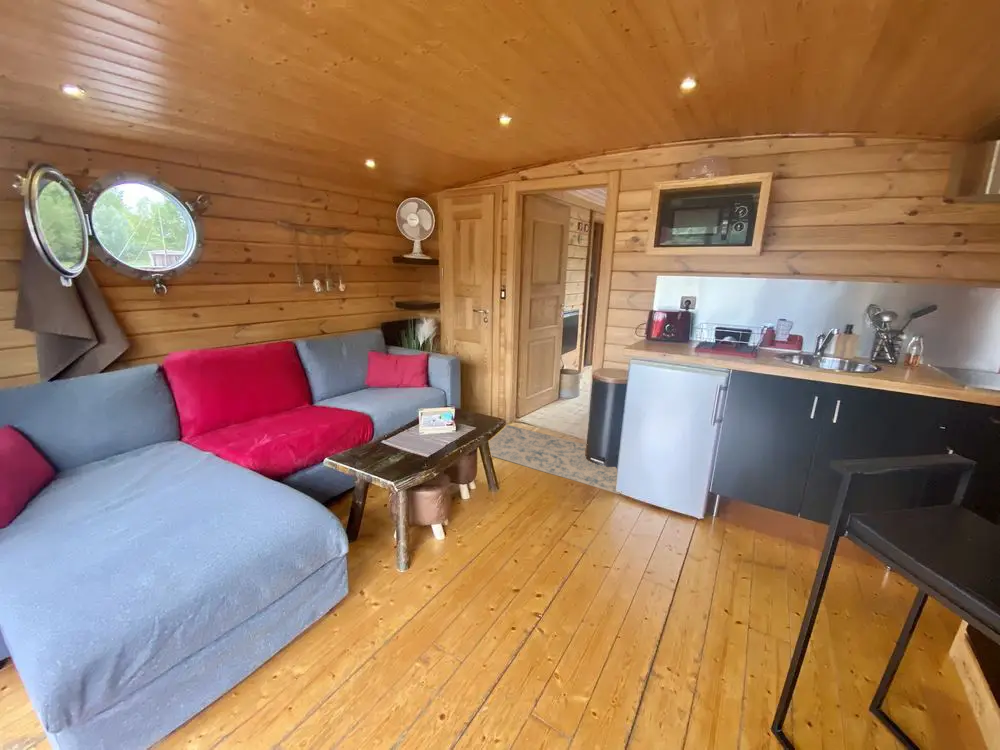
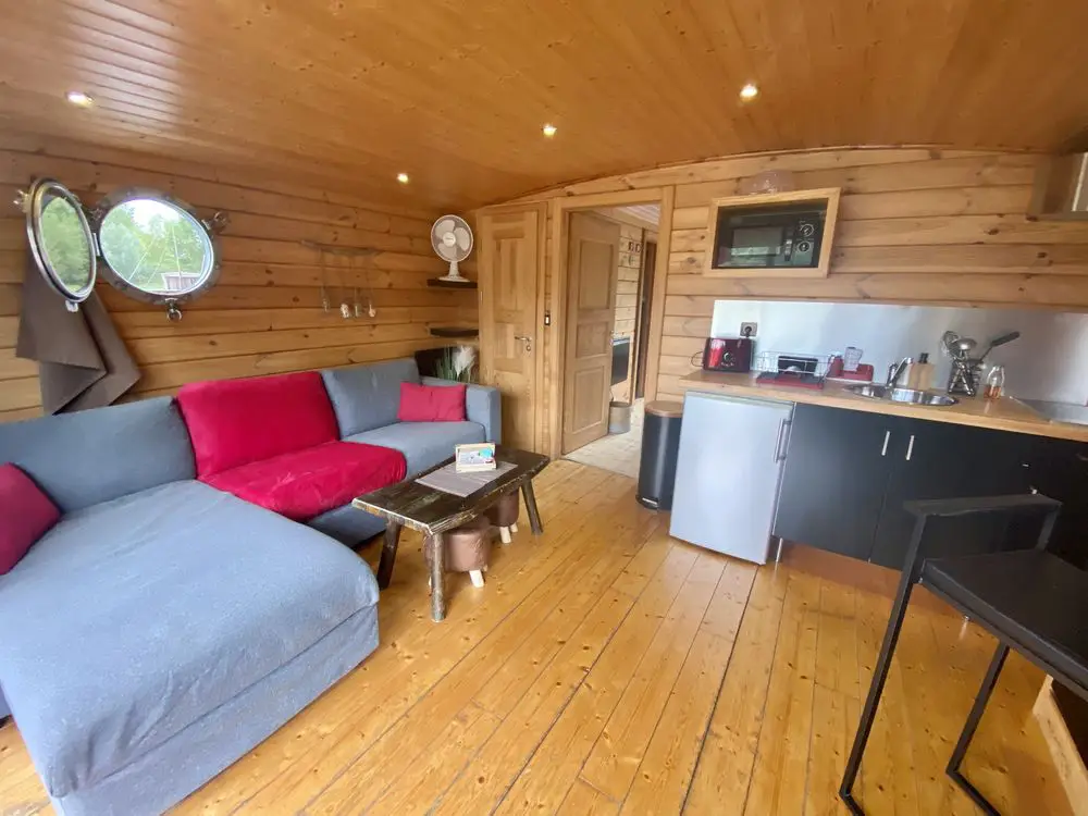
- rug (551, 452)
